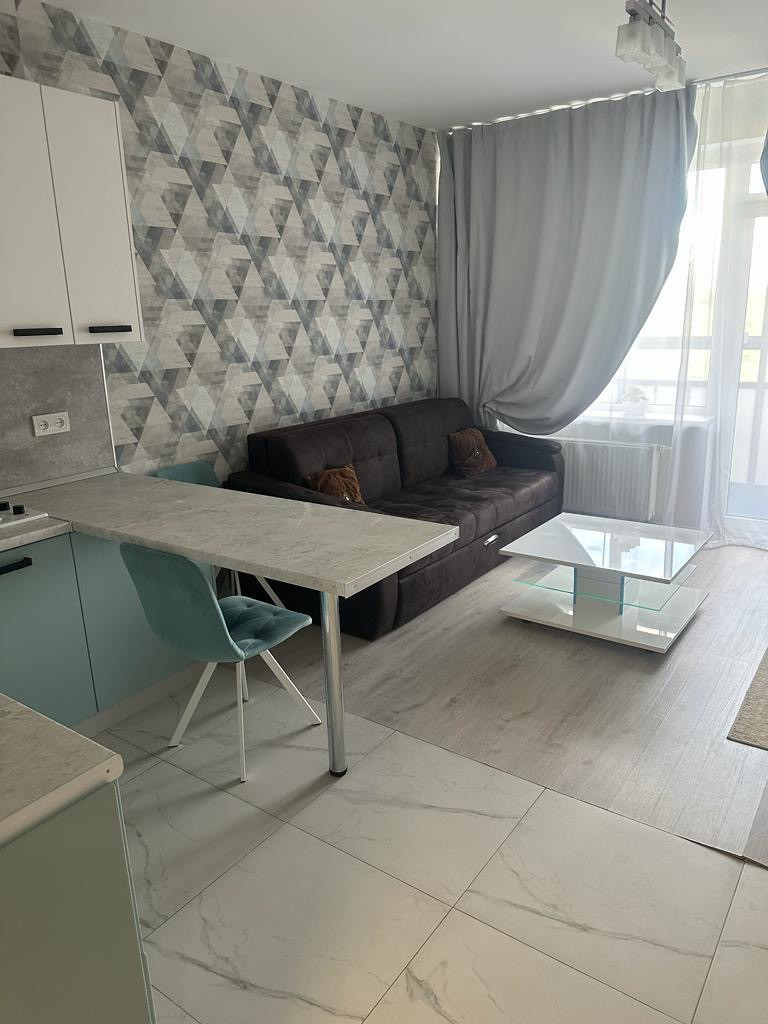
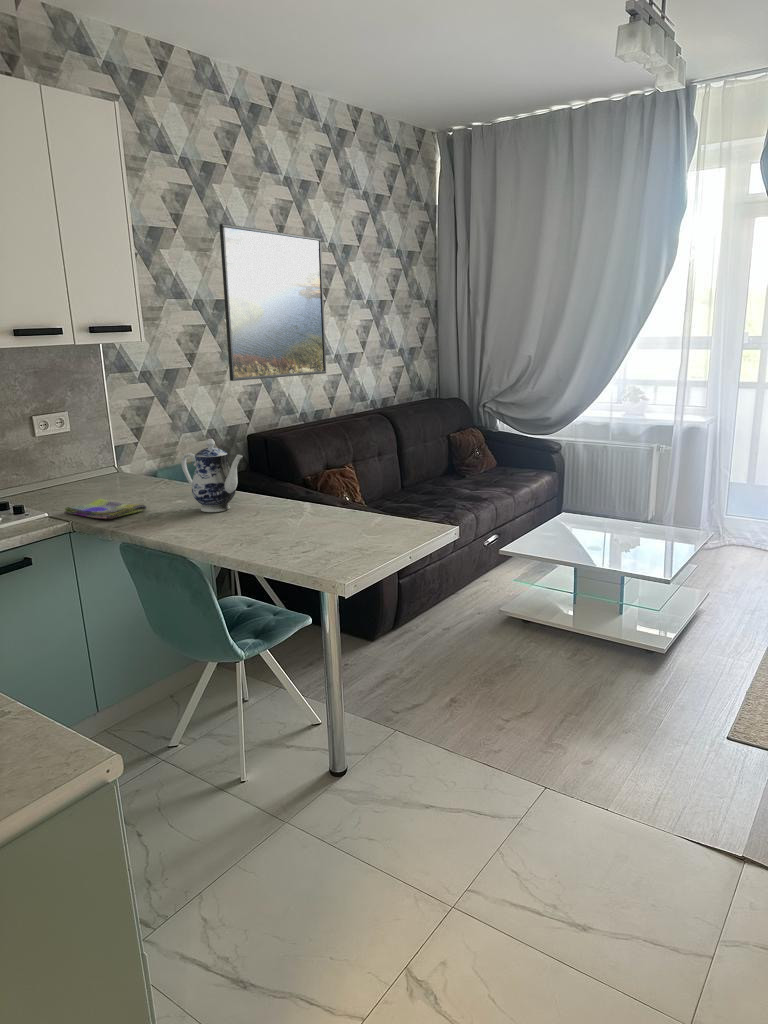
+ dish towel (106, 508)
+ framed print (277, 305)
+ teapot (212, 474)
